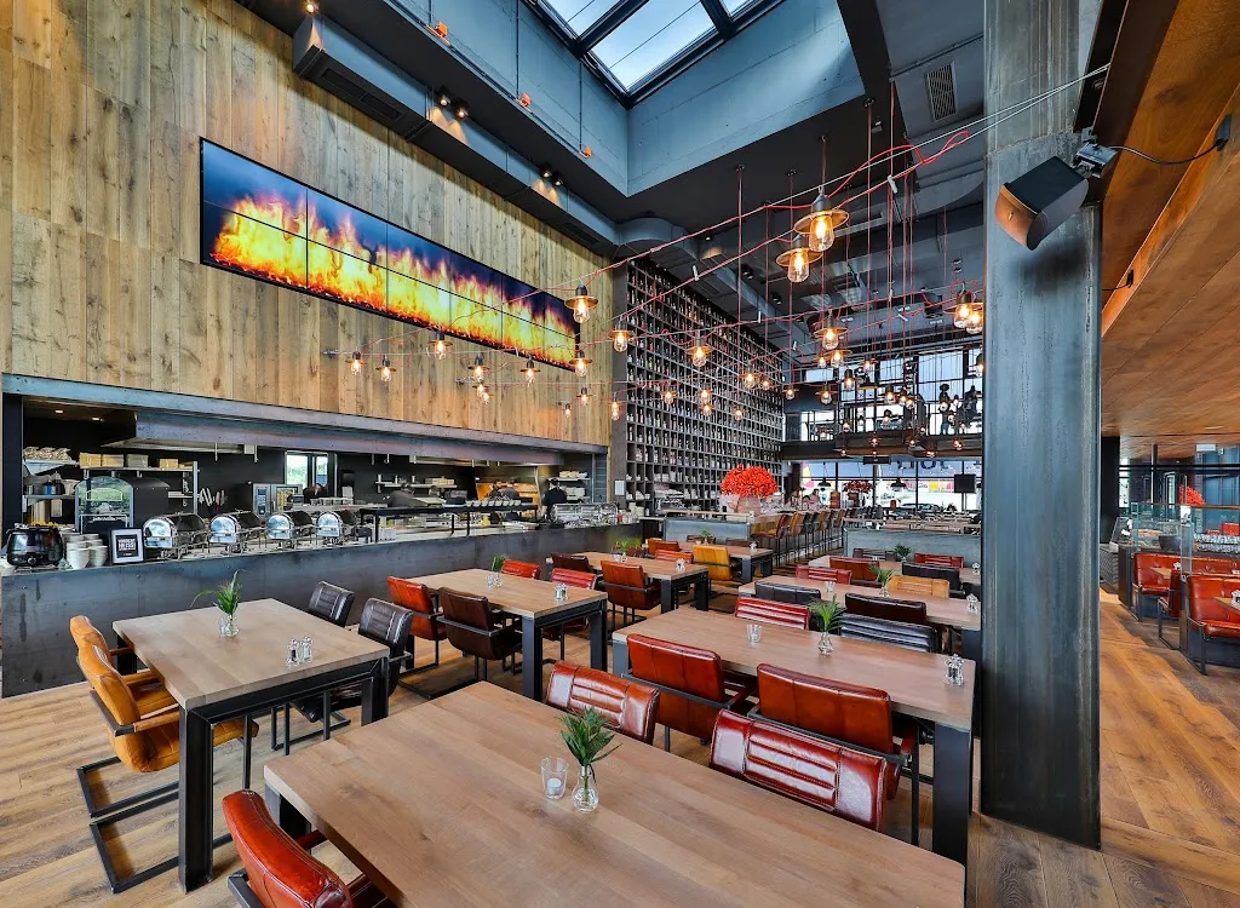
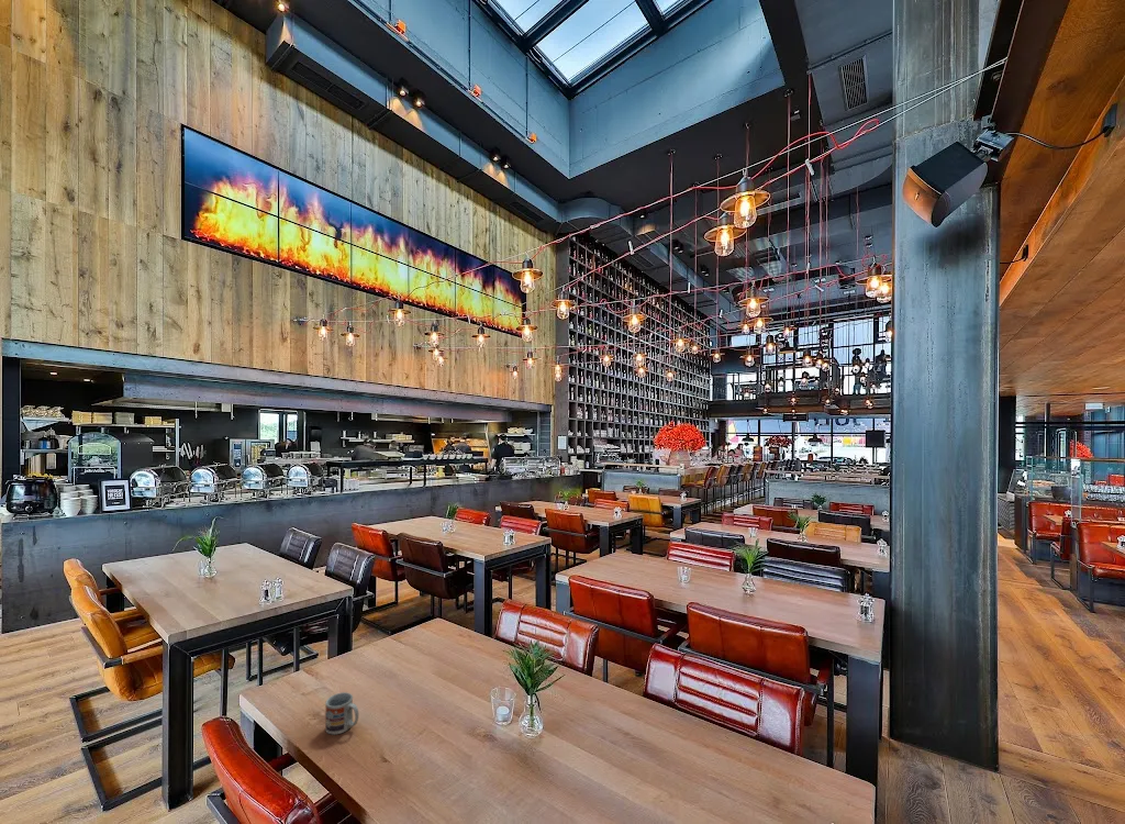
+ cup (343, 713)
